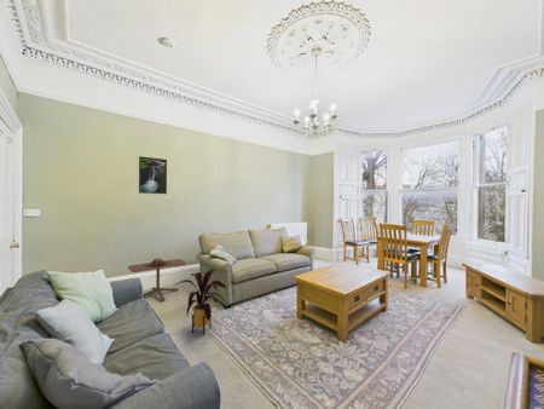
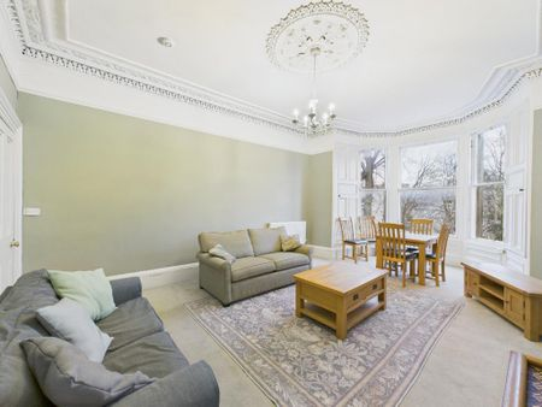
- house plant (199, 301)
- side table (157, 277)
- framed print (152, 175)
